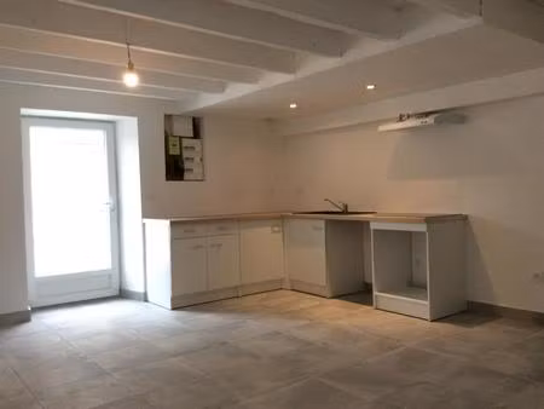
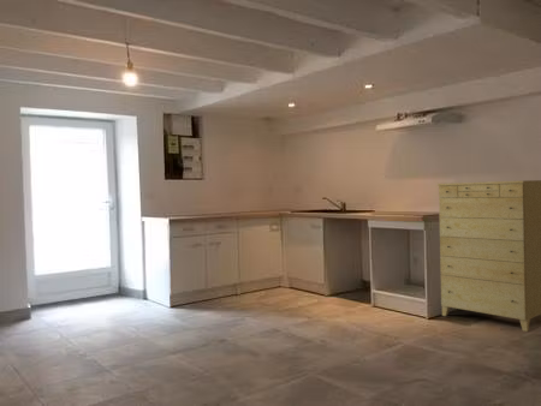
+ dresser (491, 250)
